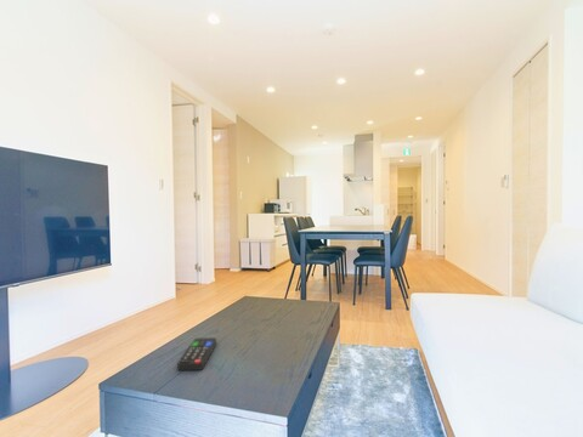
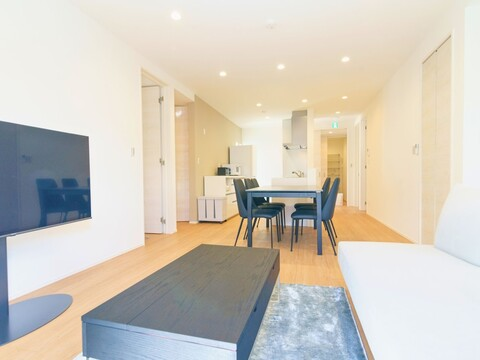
- remote control (198, 352)
